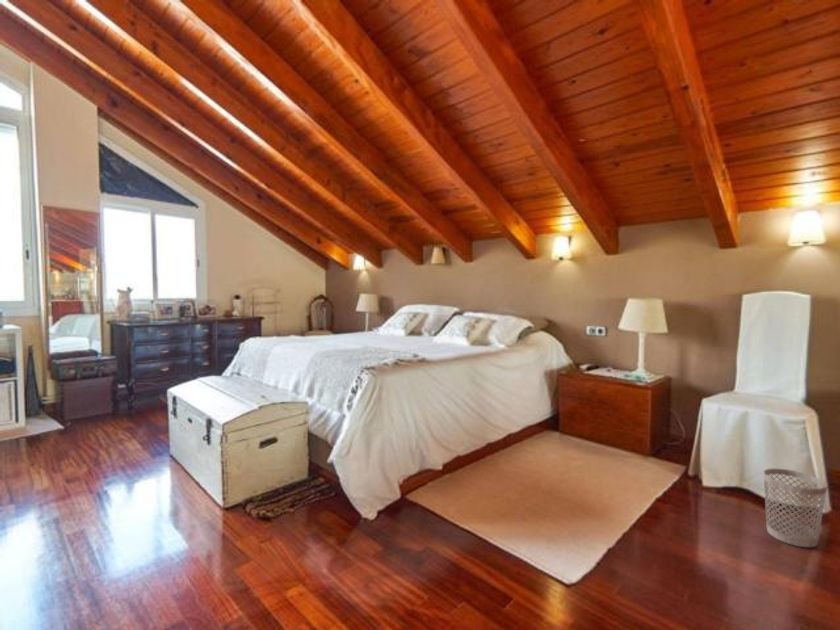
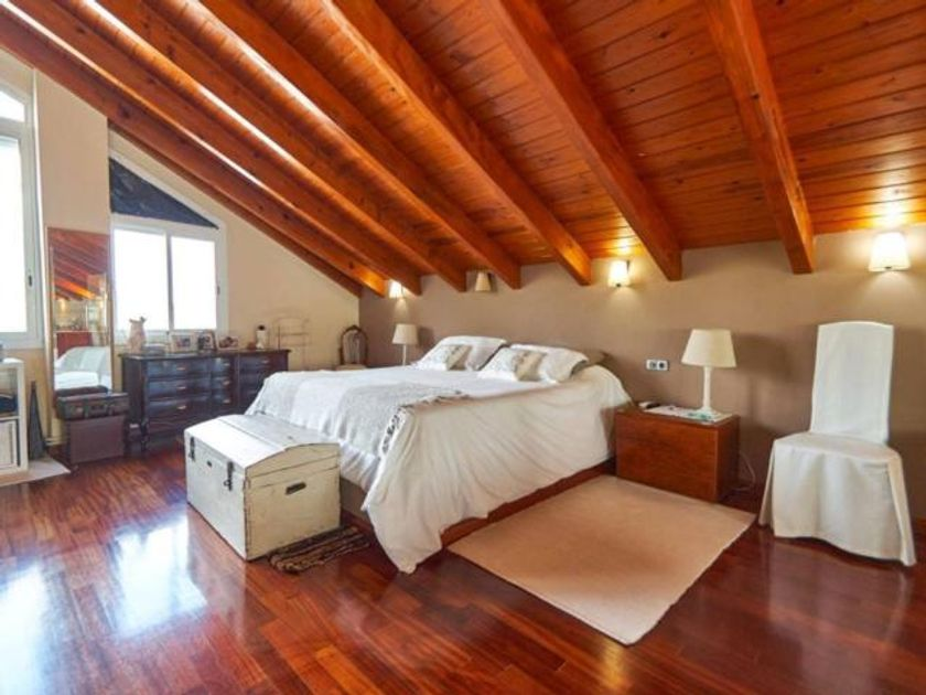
- wastebasket (793, 507)
